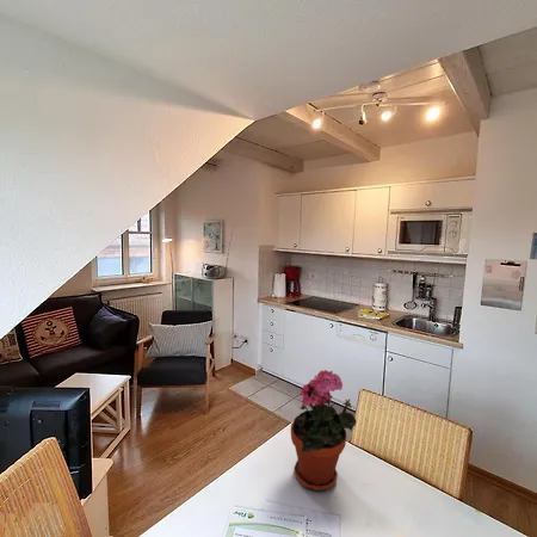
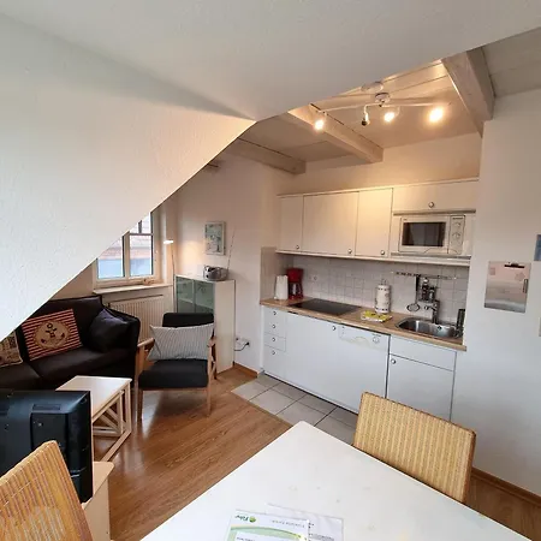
- potted plant (320, 422)
